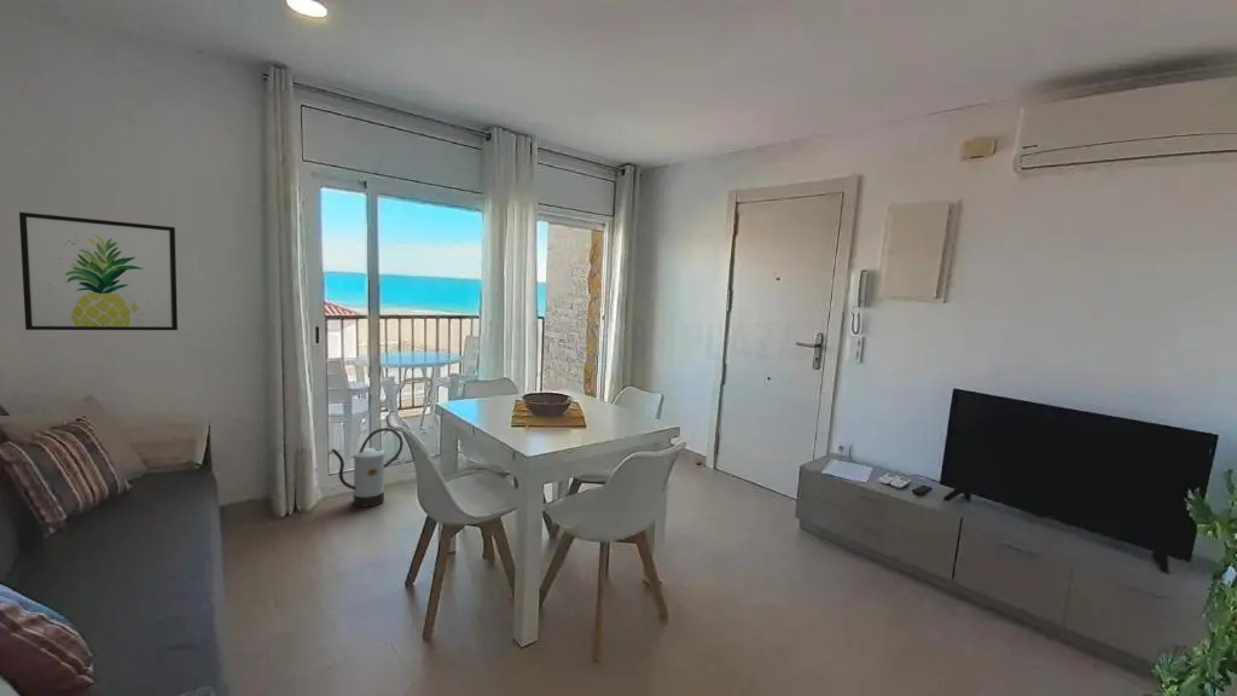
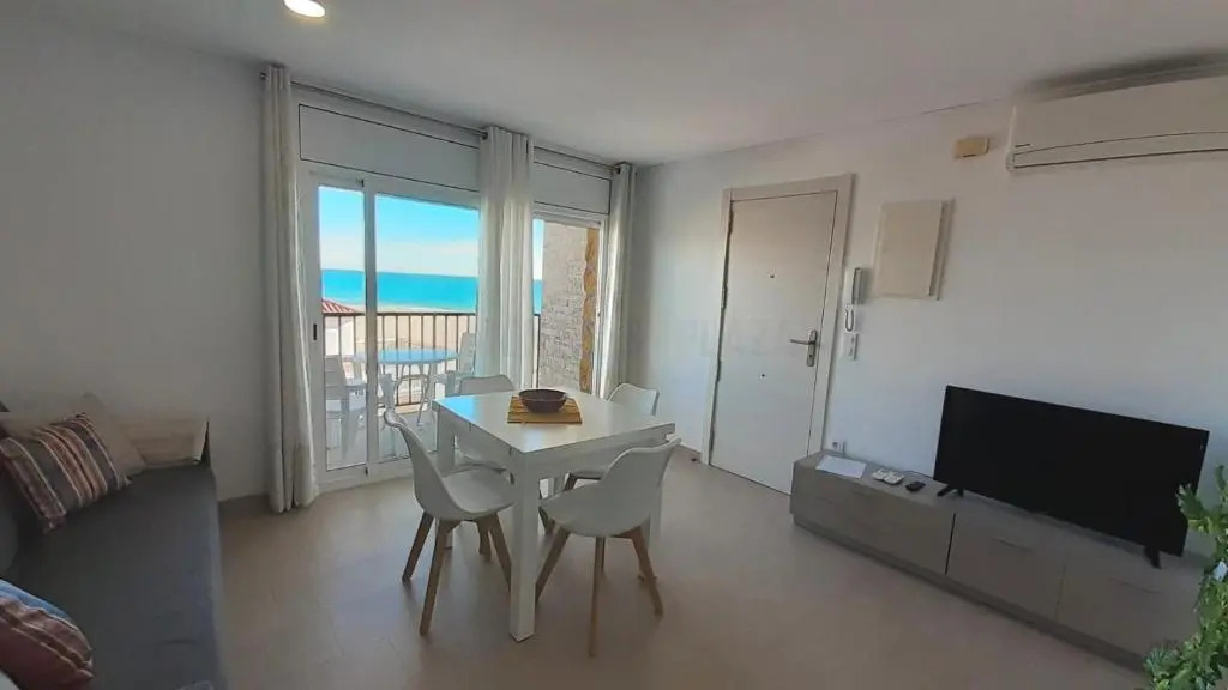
- watering can (367, 465)
- wall art (104, 276)
